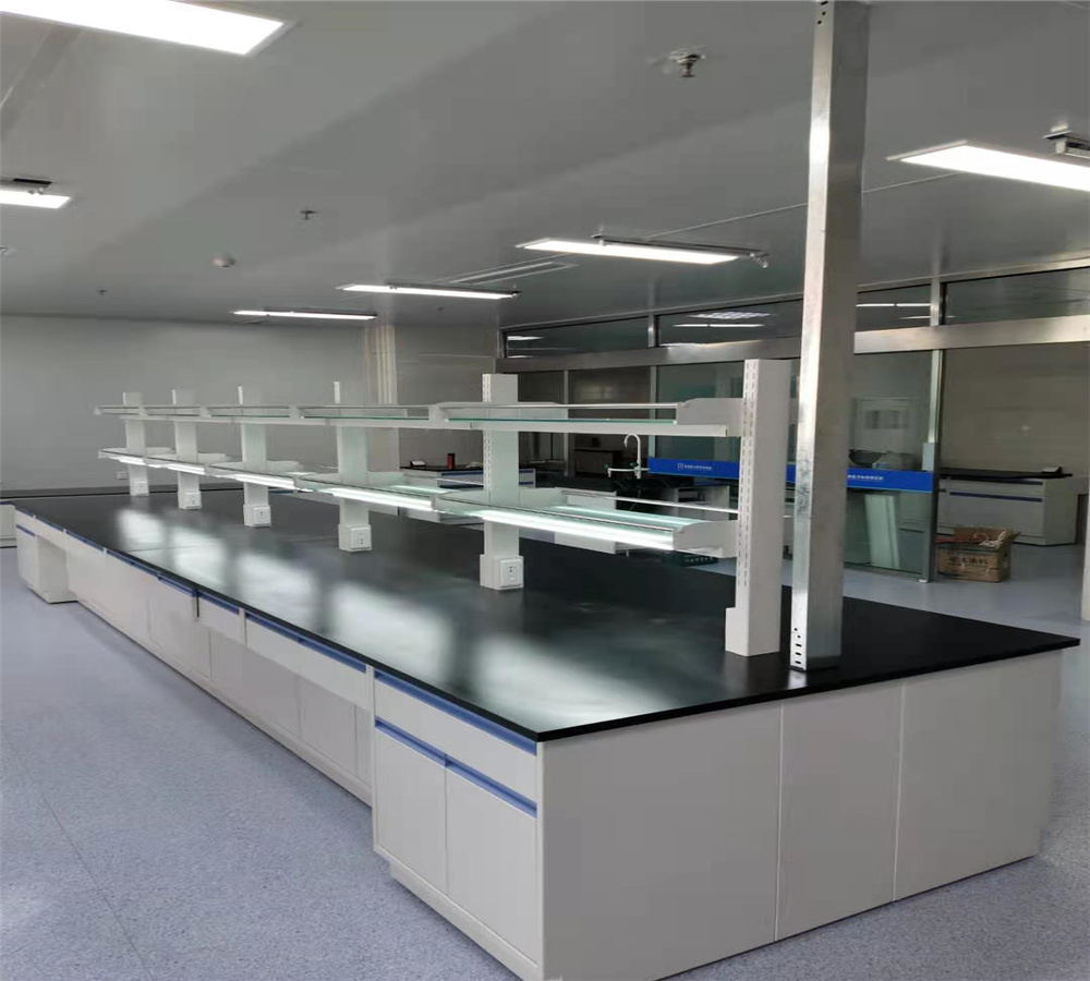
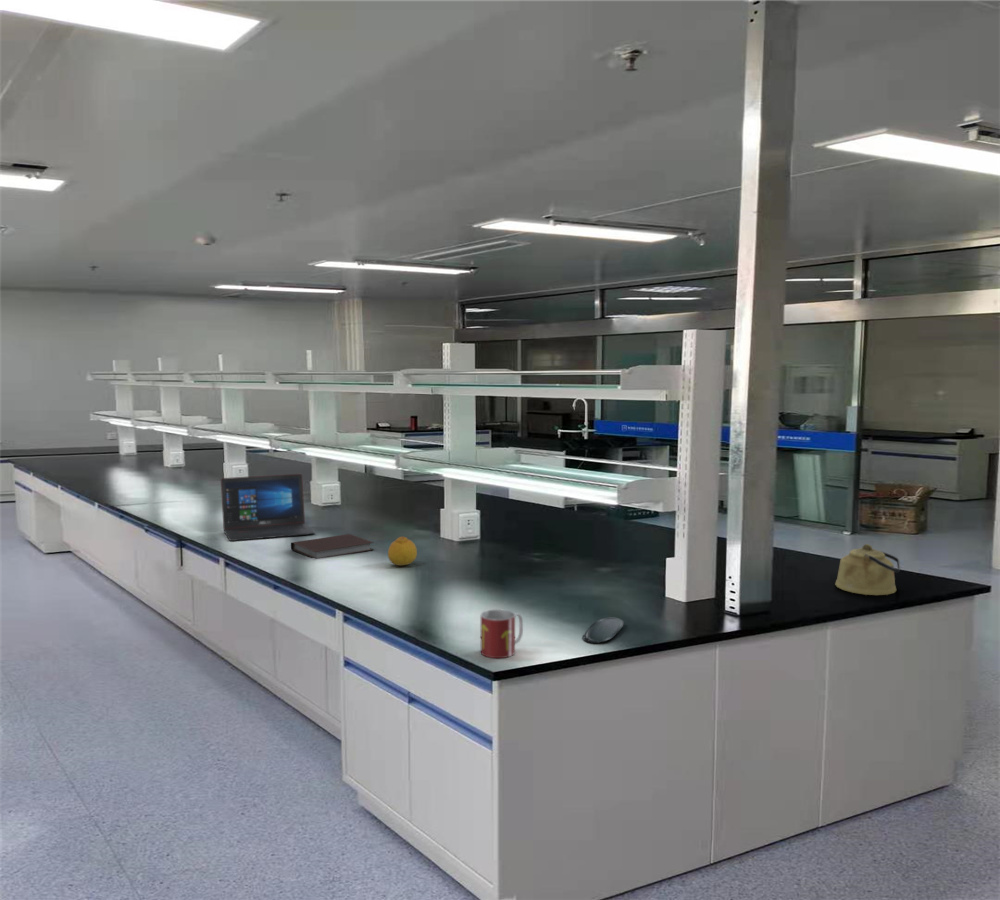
+ mug (503, 632)
+ kettle (867, 564)
+ laptop (267, 506)
+ fruit (402, 551)
+ oval tray (603, 629)
+ notebook (332, 546)
